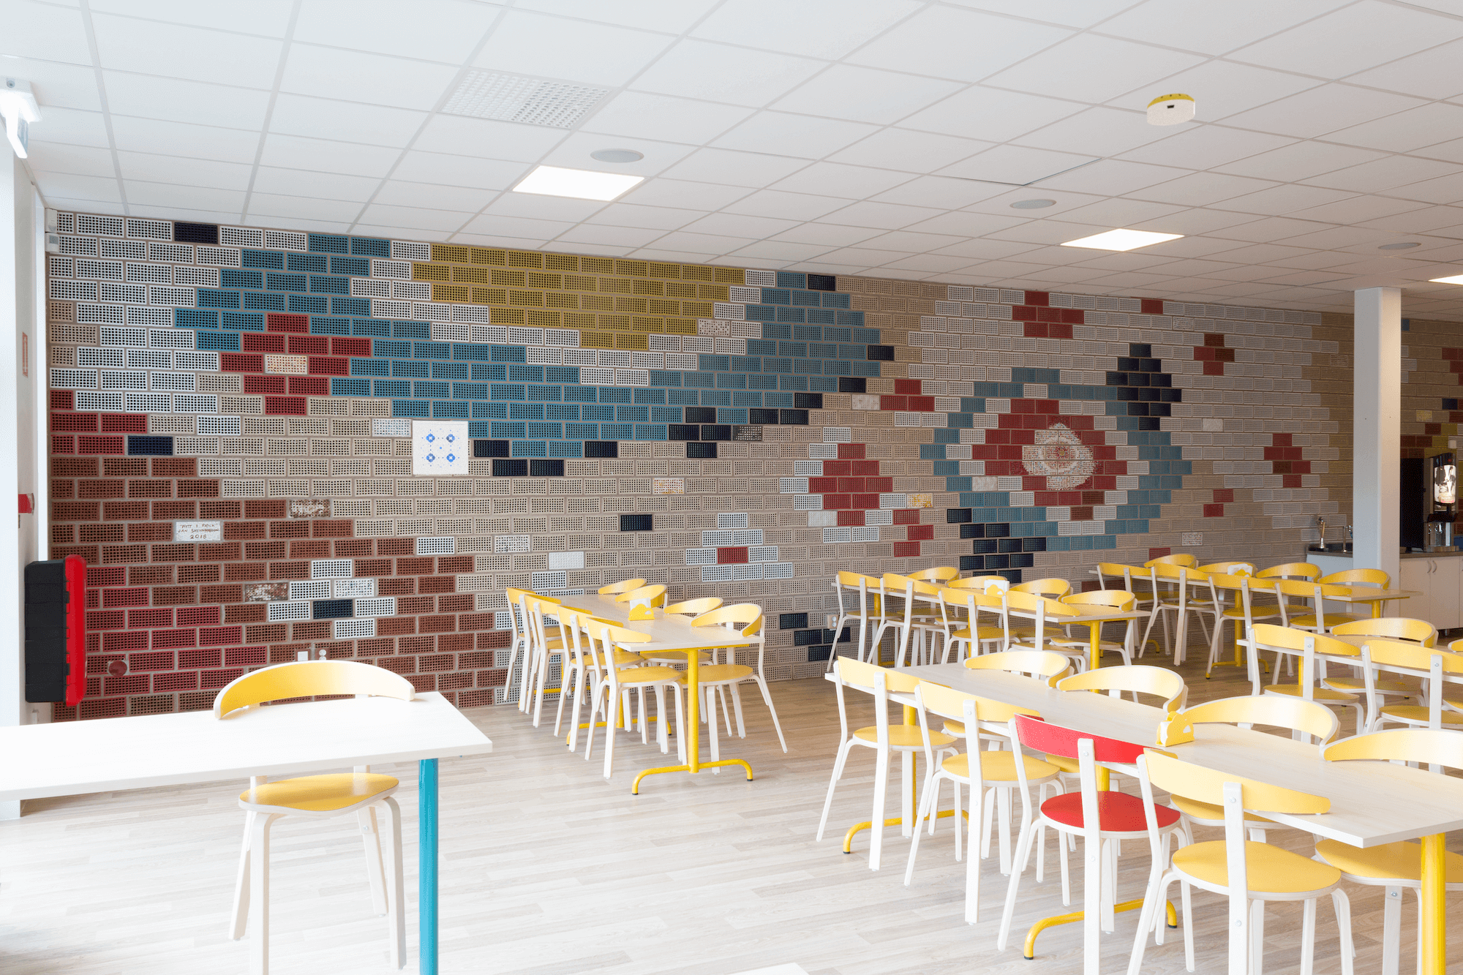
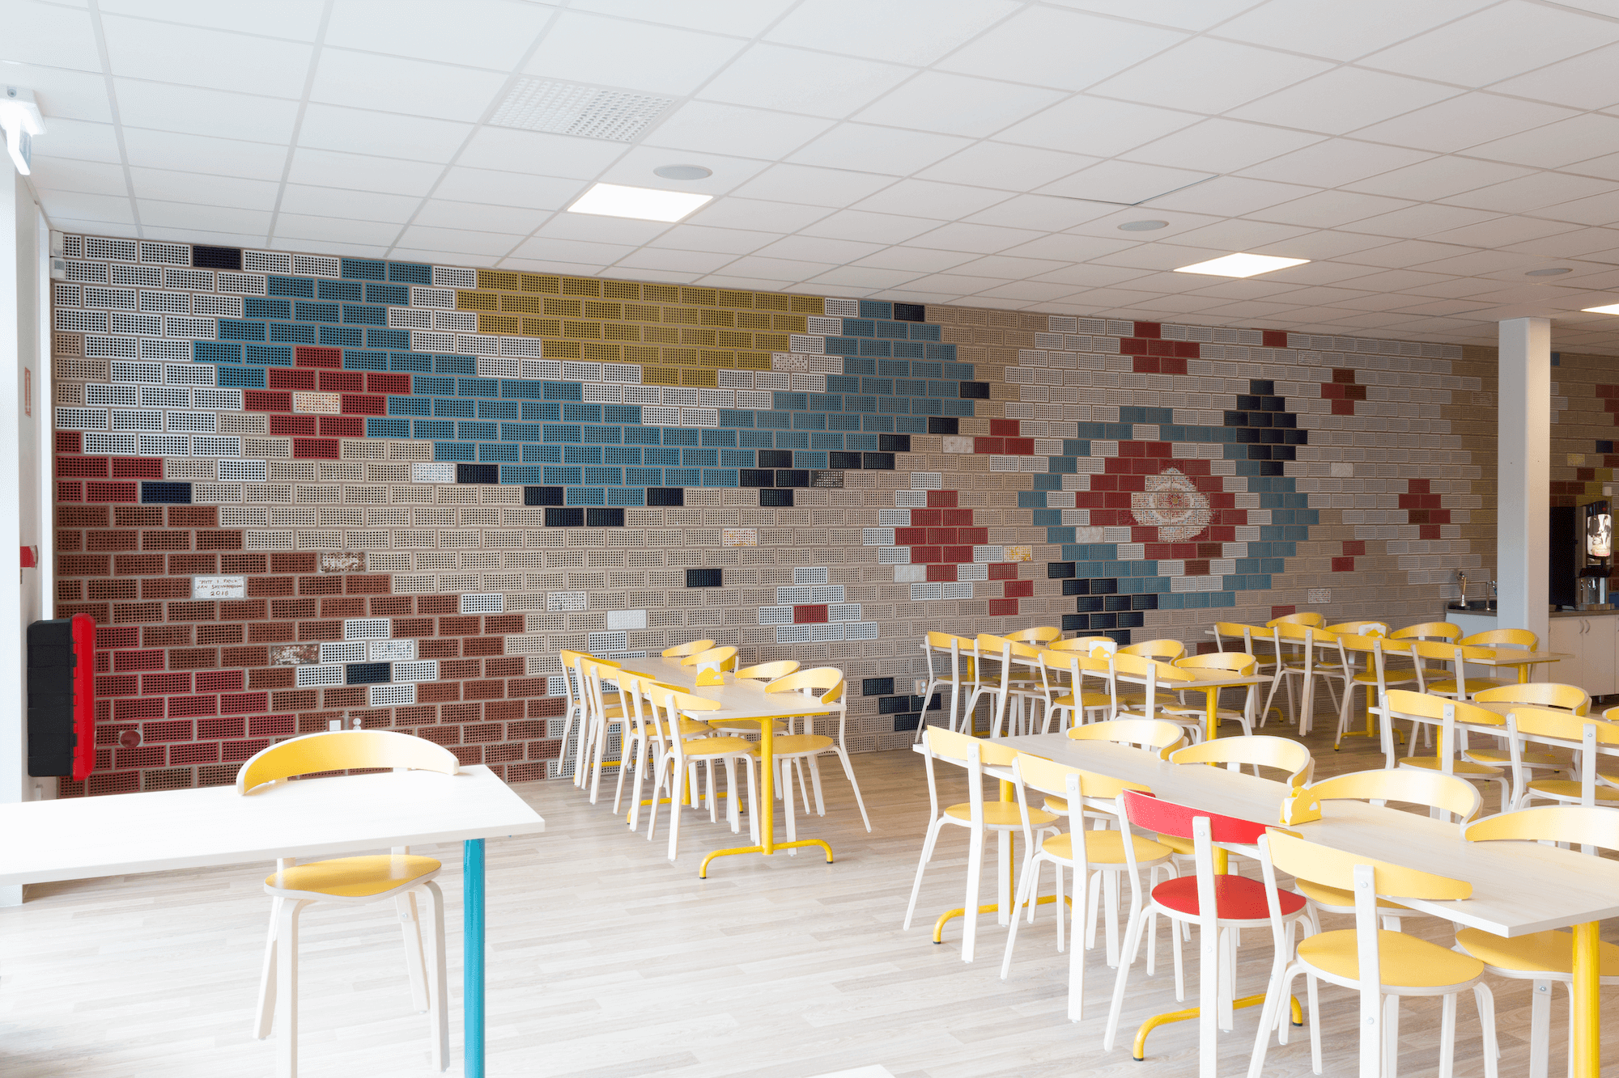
- smoke detector (1170, 109)
- wall art (441, 447)
